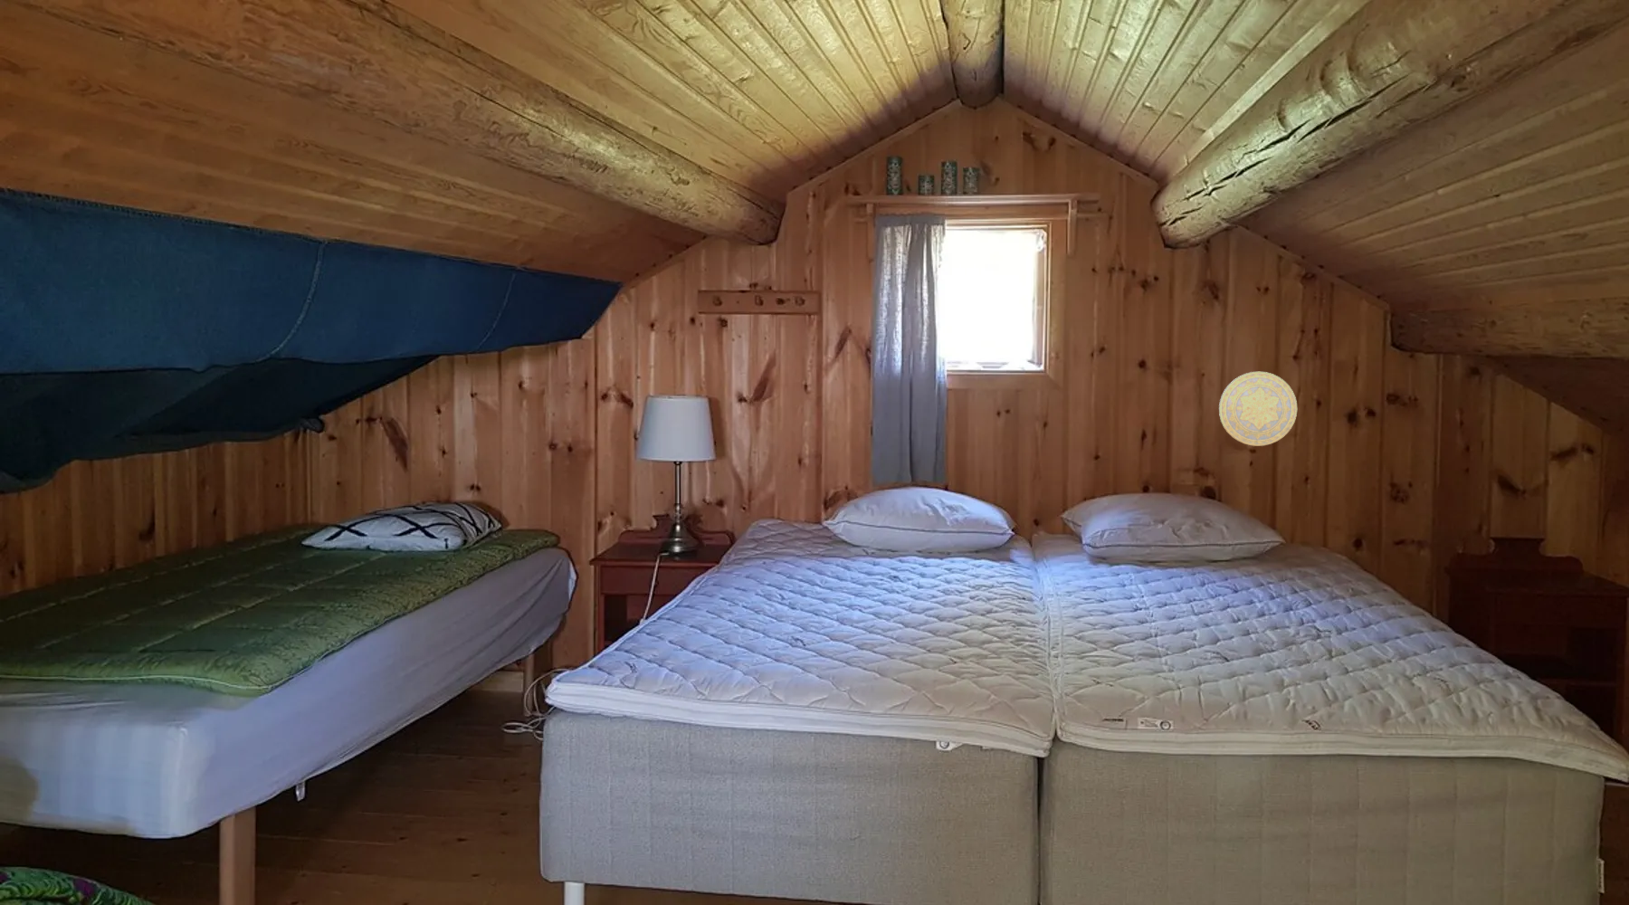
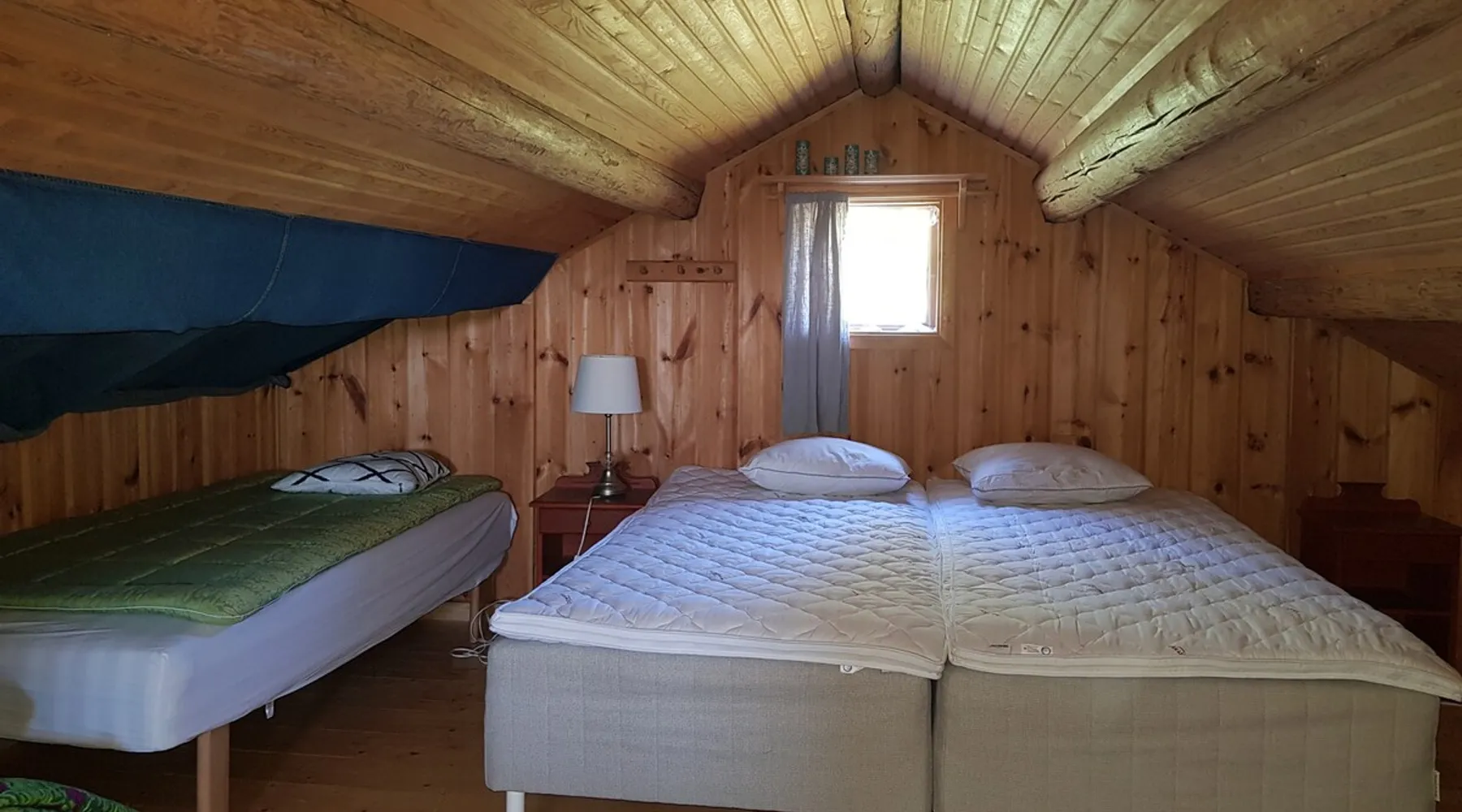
- decorative plate (1258, 408)
